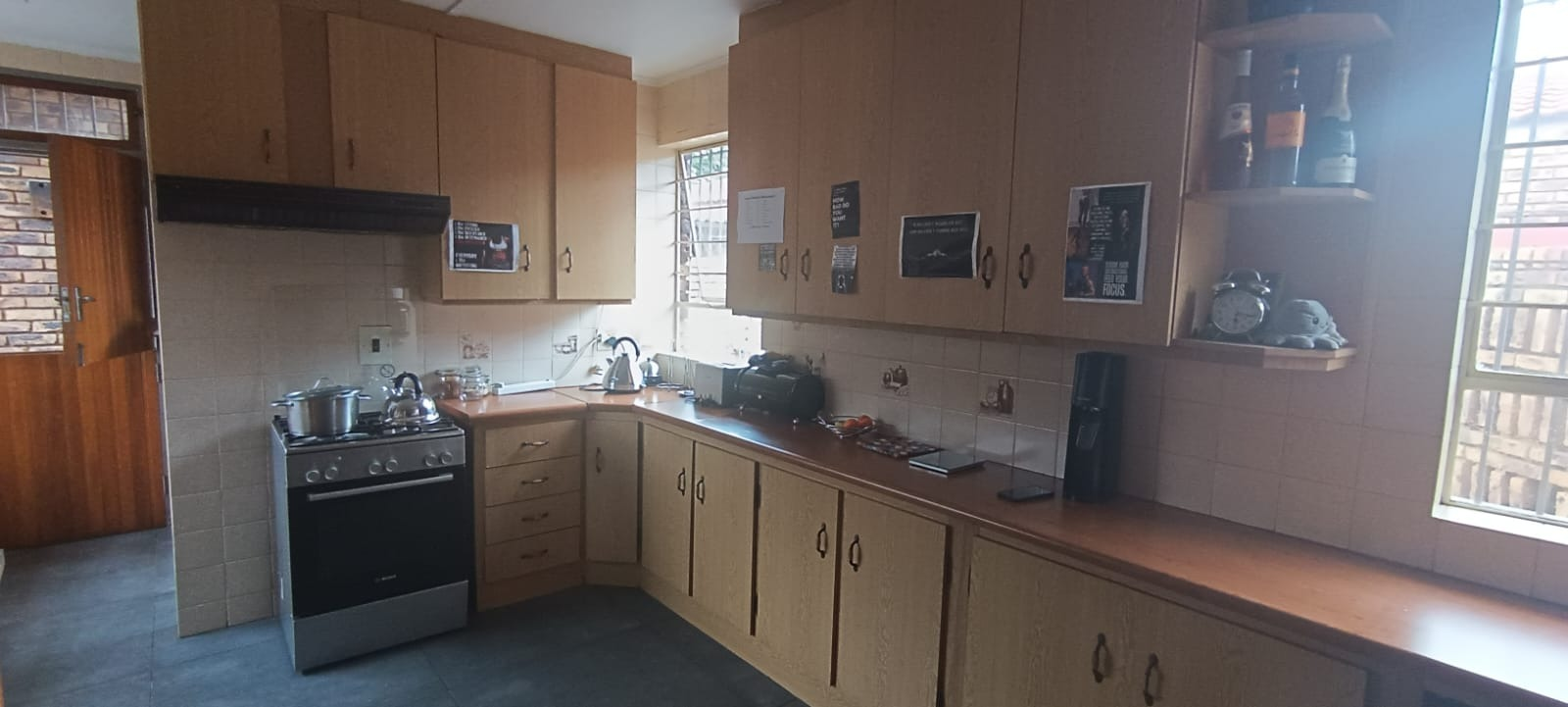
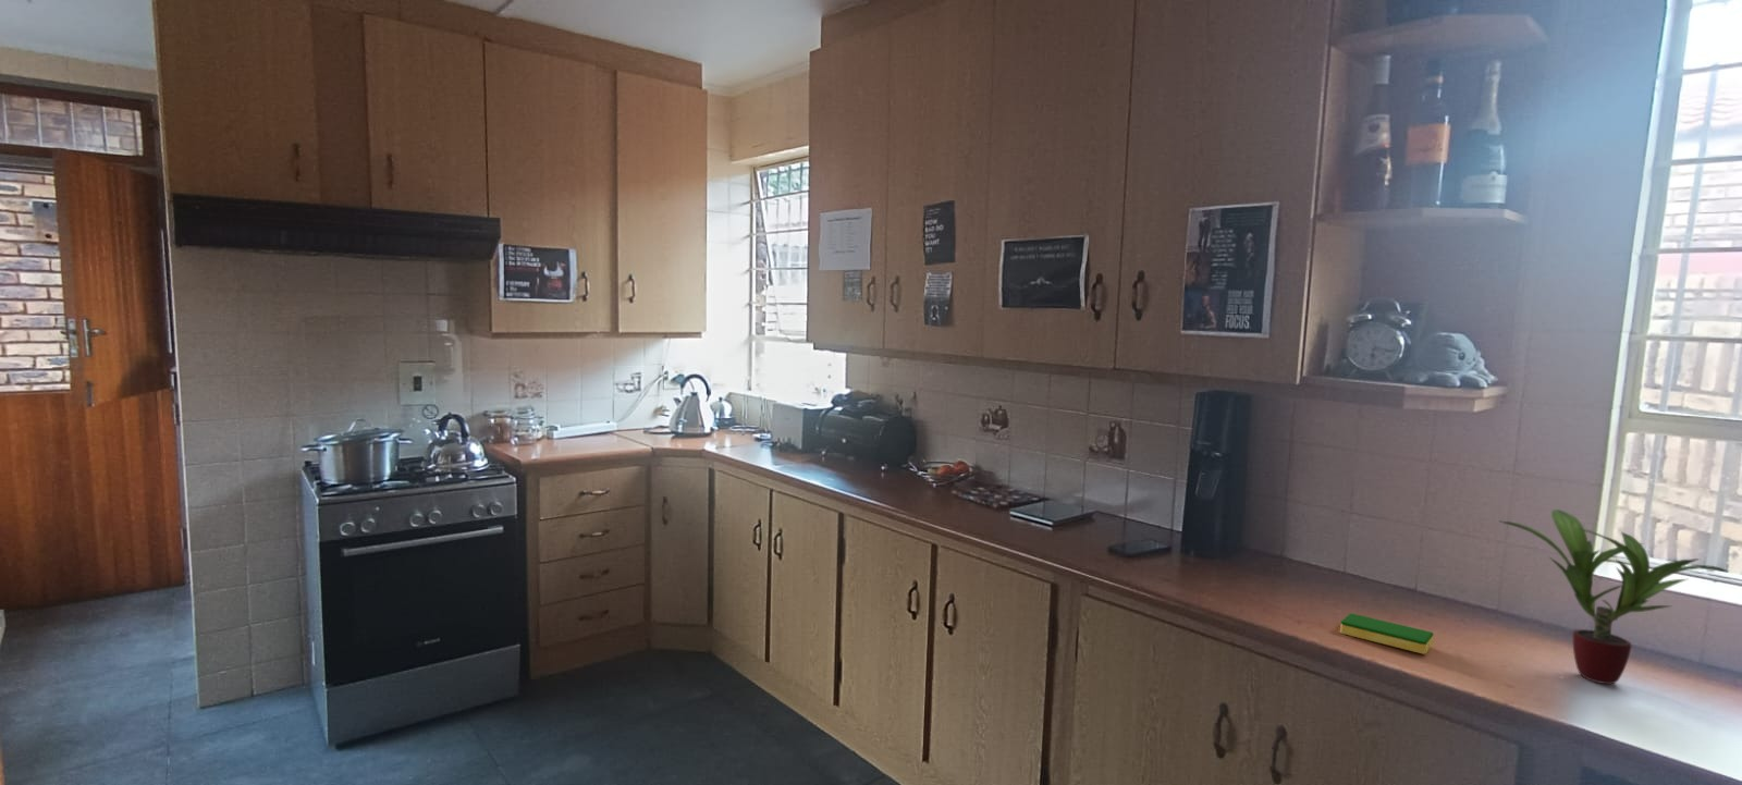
+ potted plant (1602, 600)
+ dish sponge (1386, 633)
